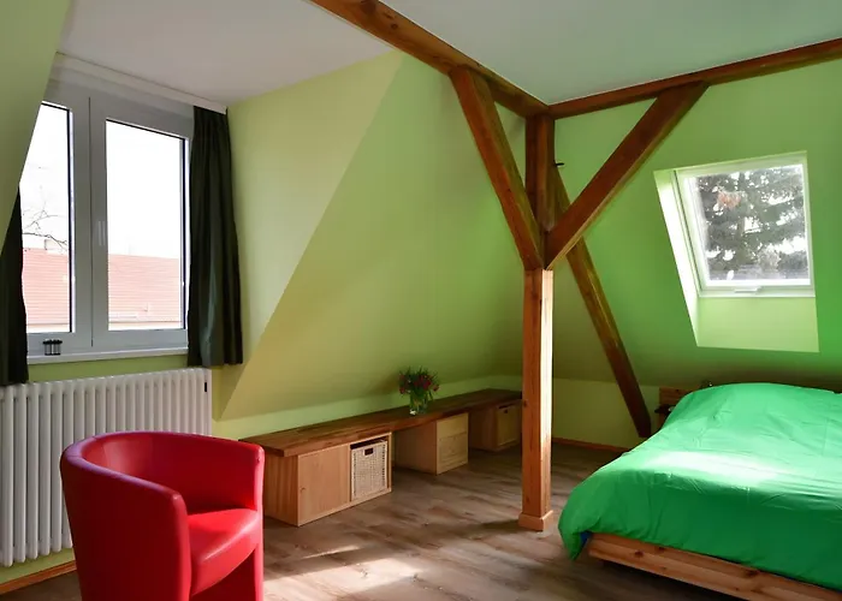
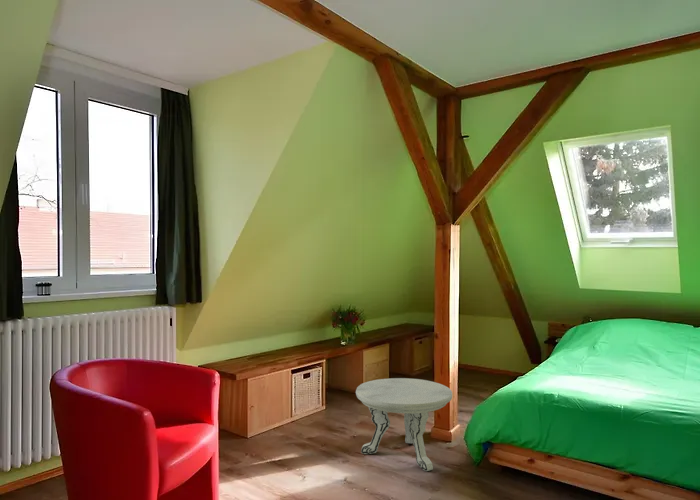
+ side table (404, 422)
